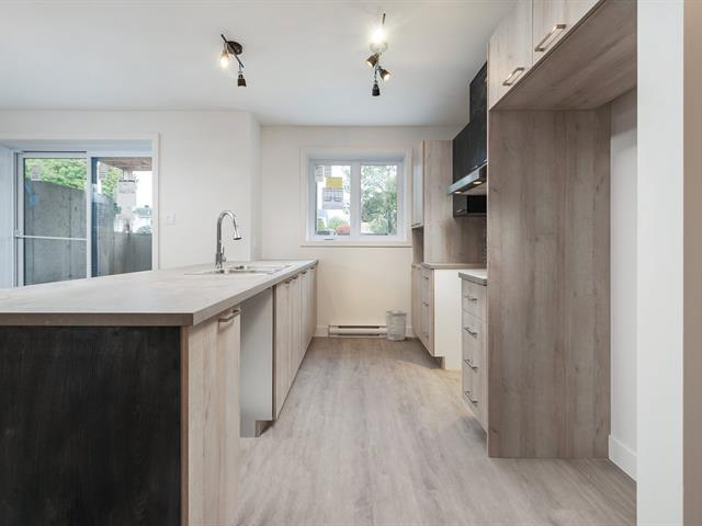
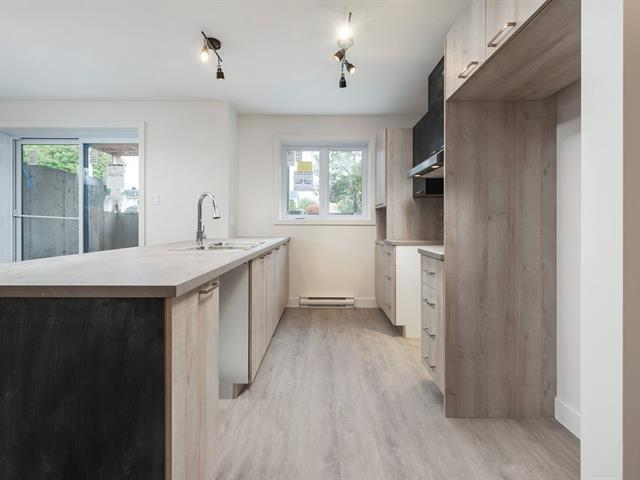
- wastebasket (396, 325)
